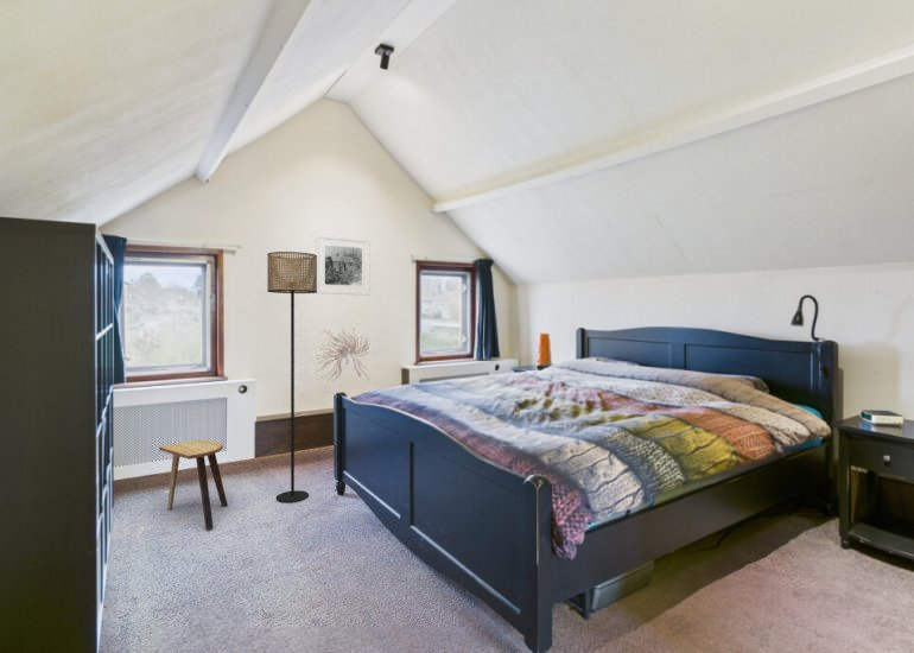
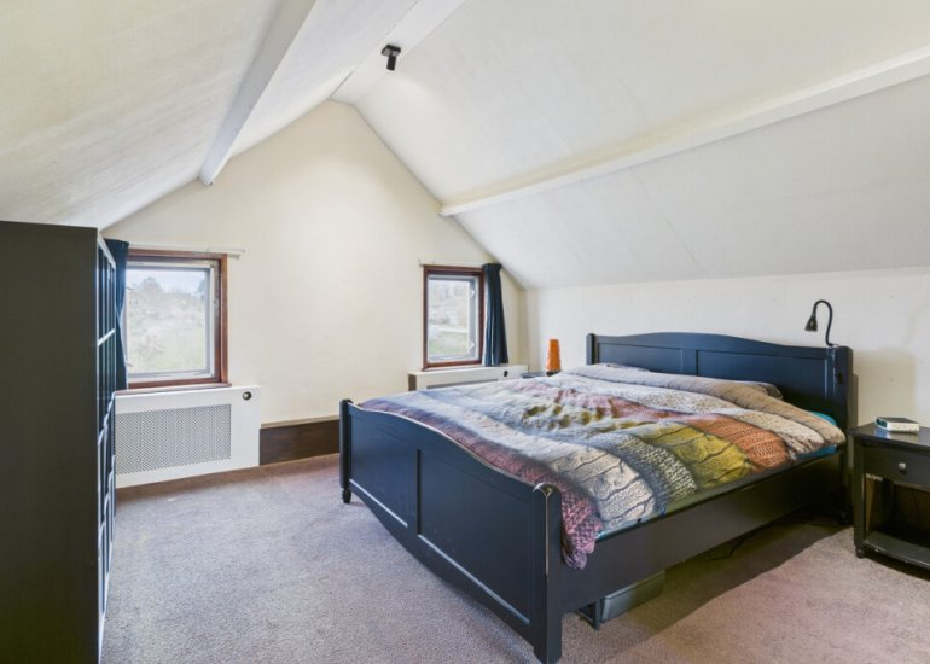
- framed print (343, 266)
- wall sculpture (343, 354)
- floor lamp (292, 375)
- stool (199, 481)
